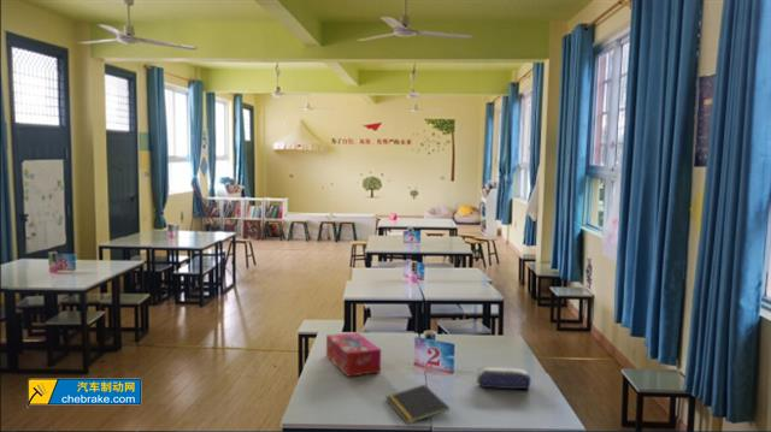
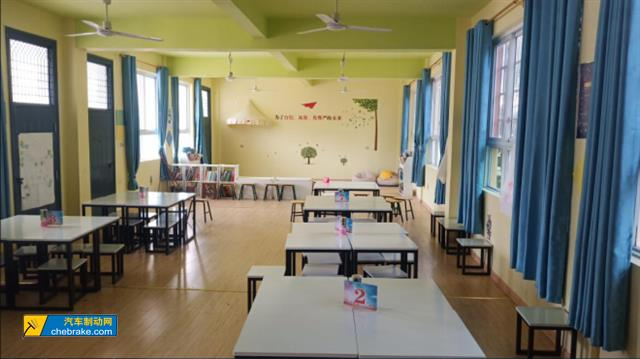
- tissue box (352, 353)
- pencil case (502, 377)
- notepad (416, 403)
